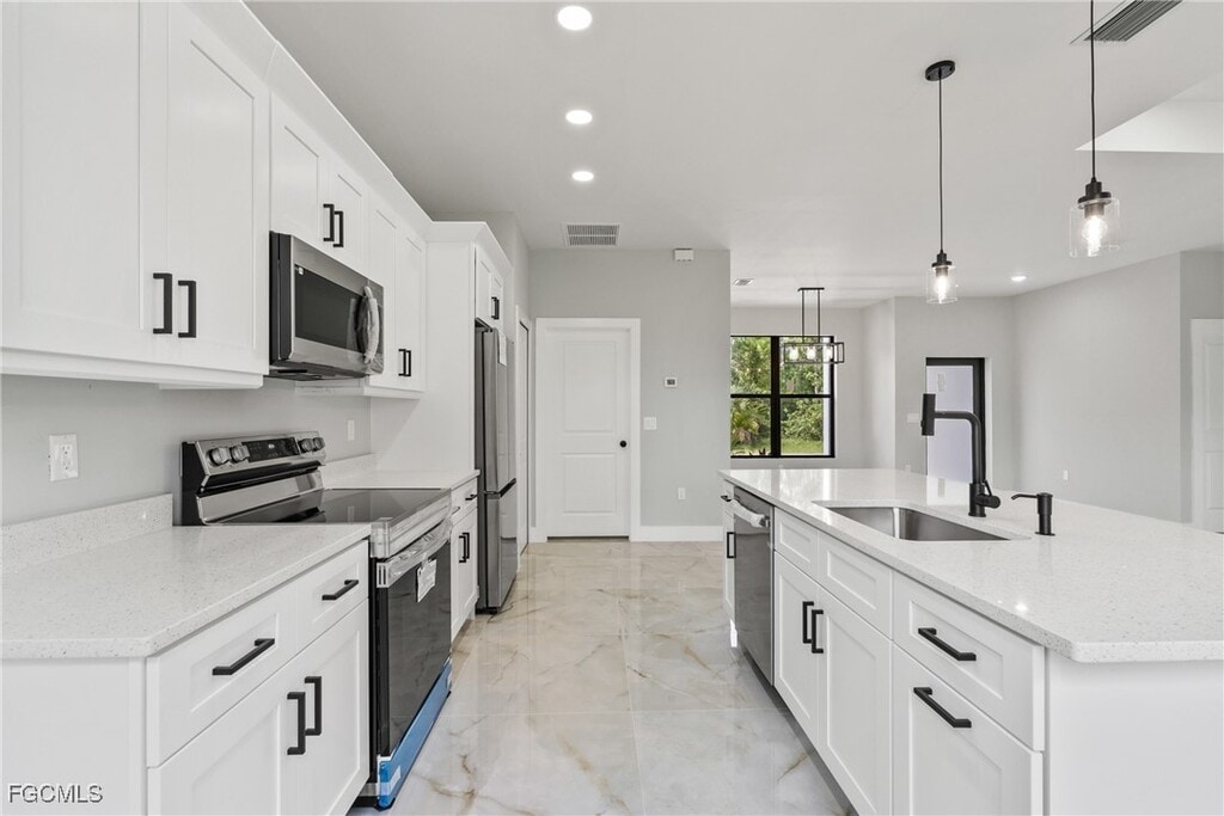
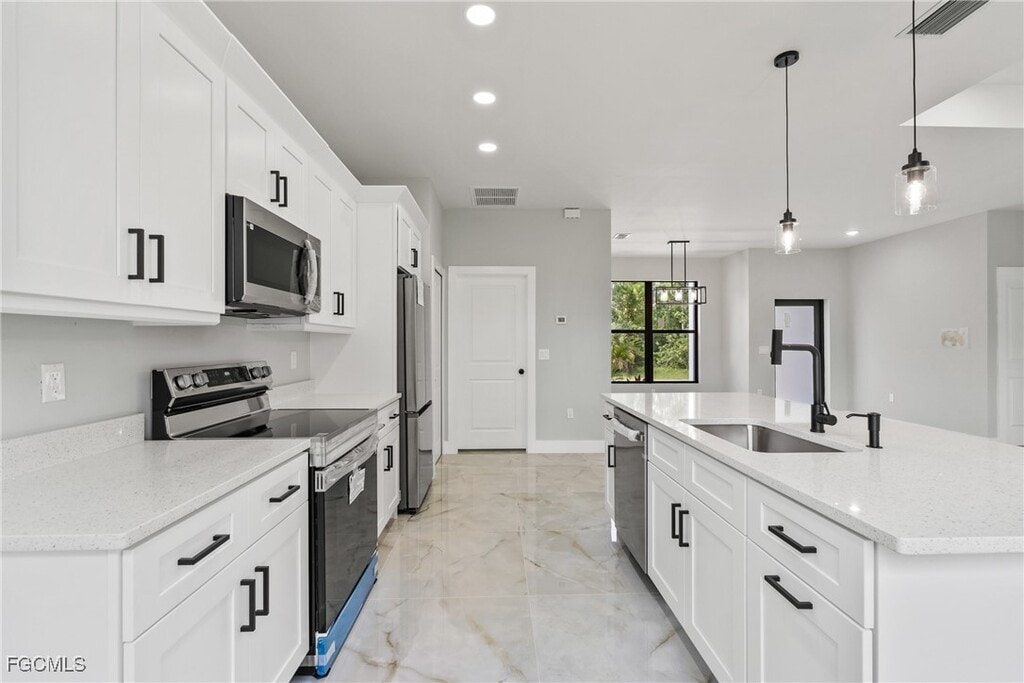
+ wall art (954, 338)
